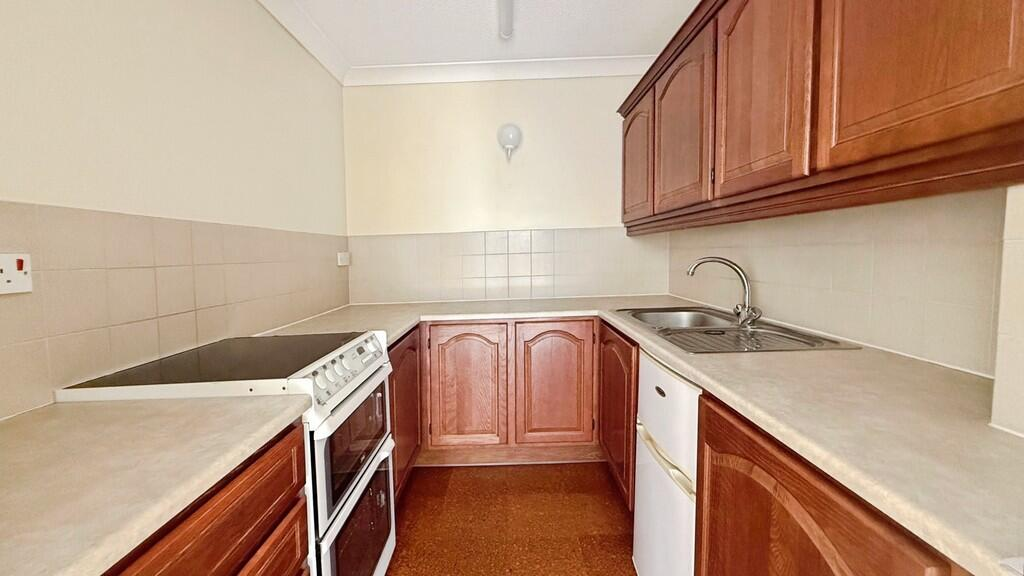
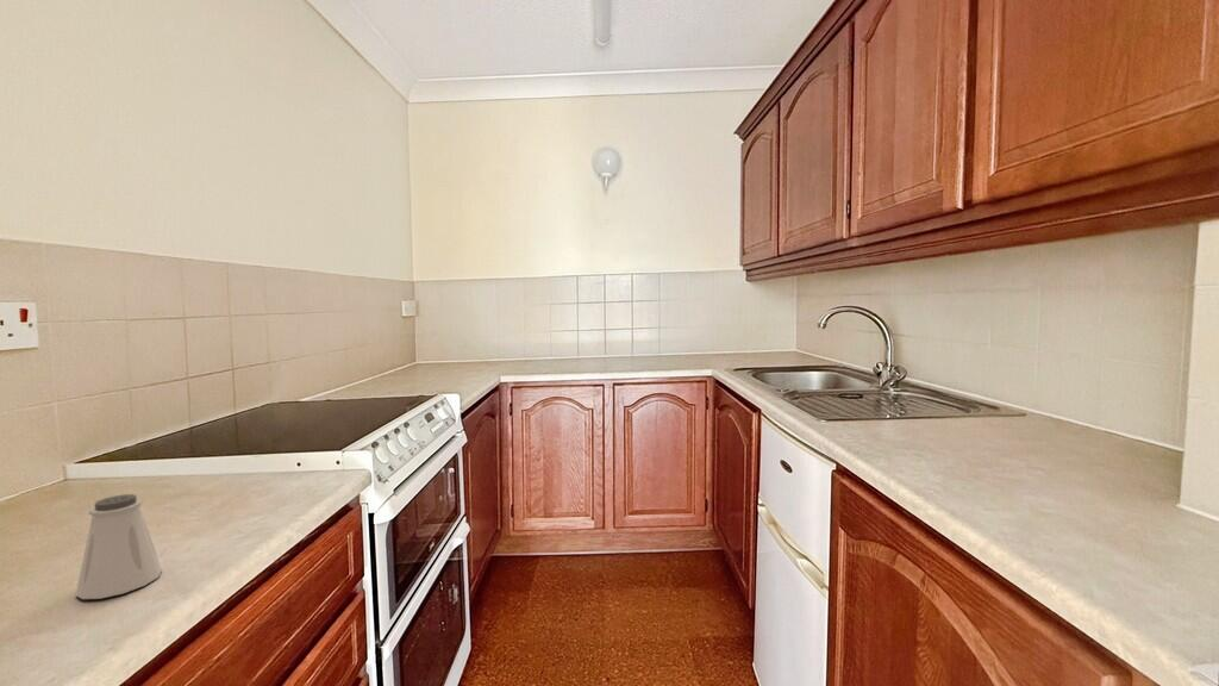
+ saltshaker (118, 541)
